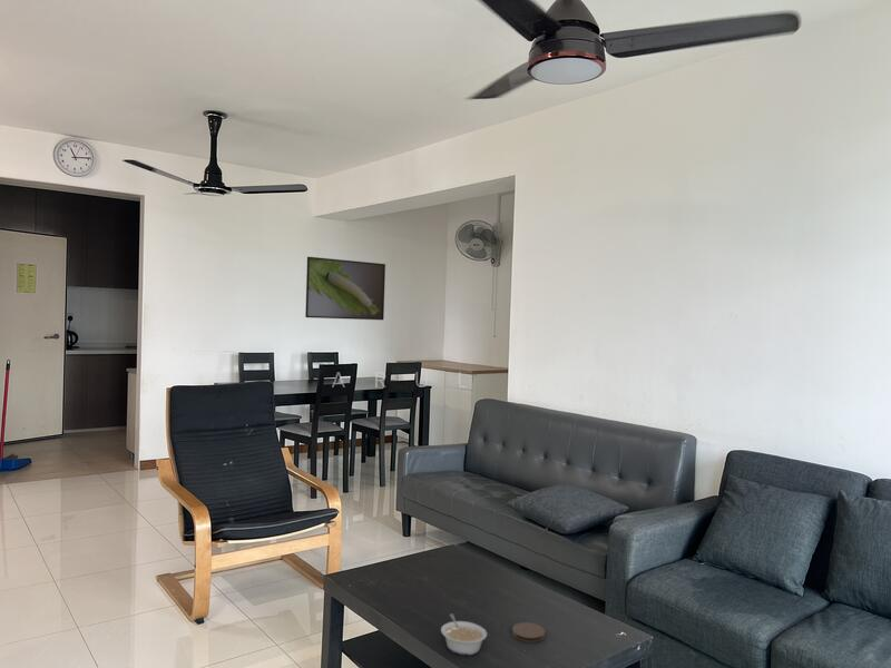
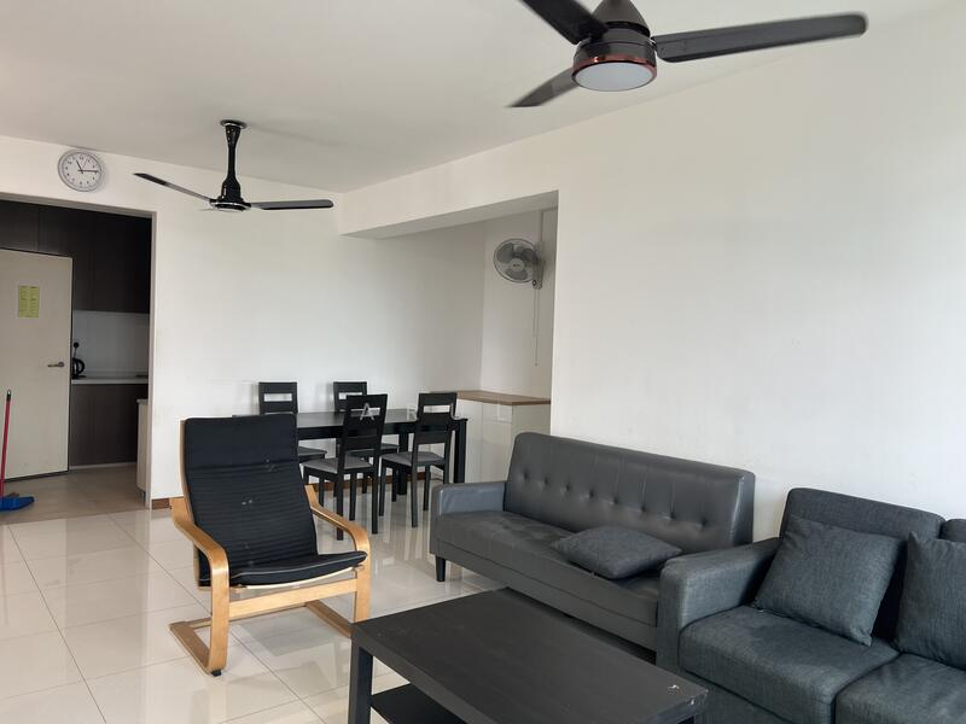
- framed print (346, 289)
- legume (461, 637)
- coaster (528, 631)
